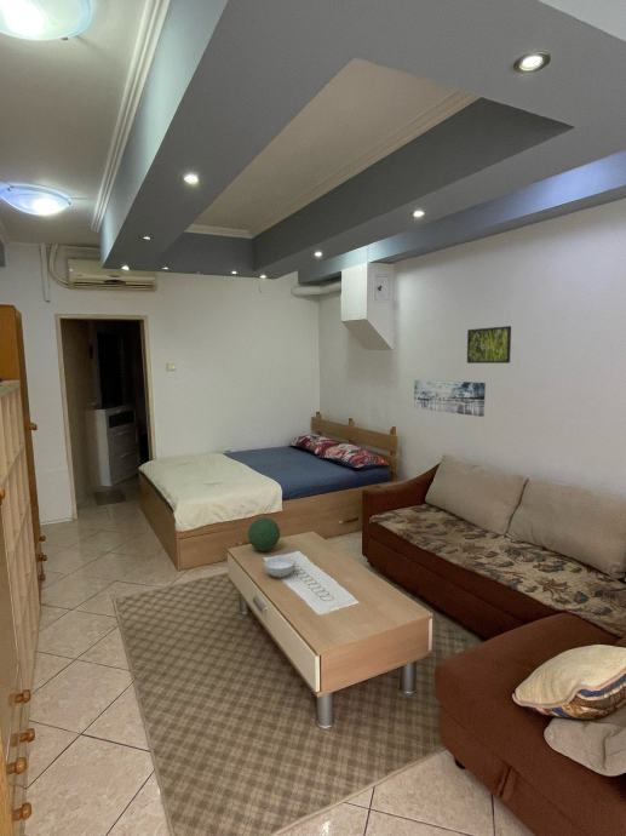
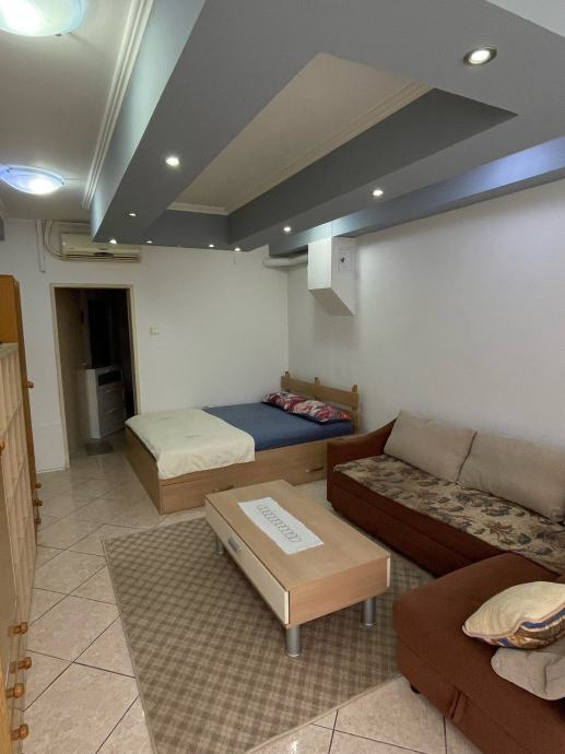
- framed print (487, 345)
- decorative orb (264, 533)
- cereal bowl (280, 567)
- wall art (446, 396)
